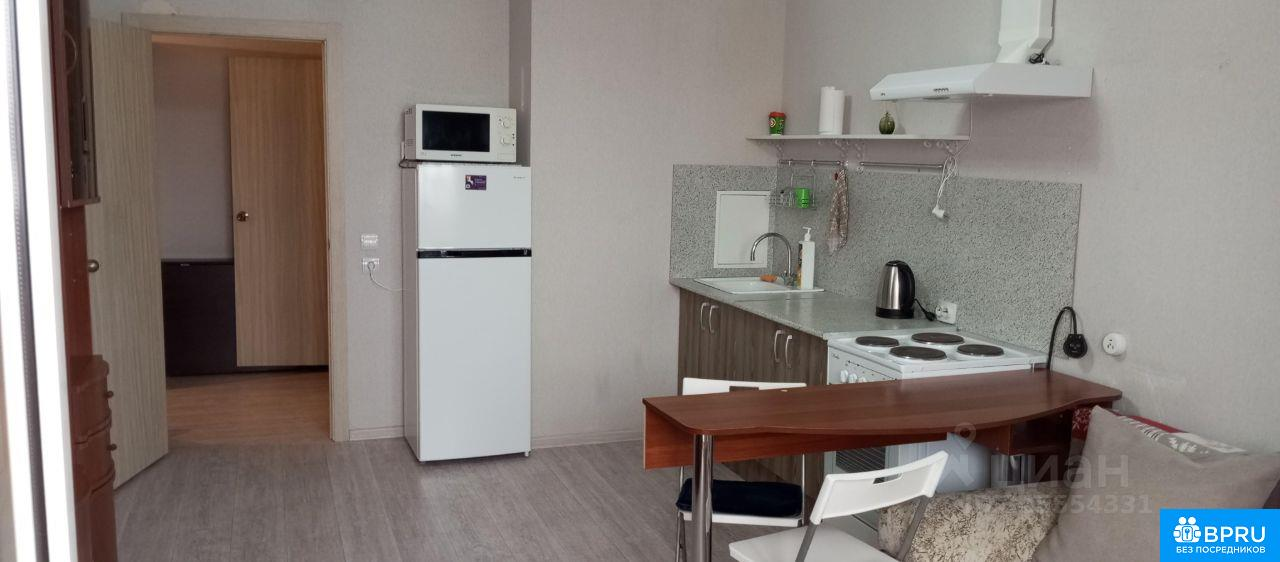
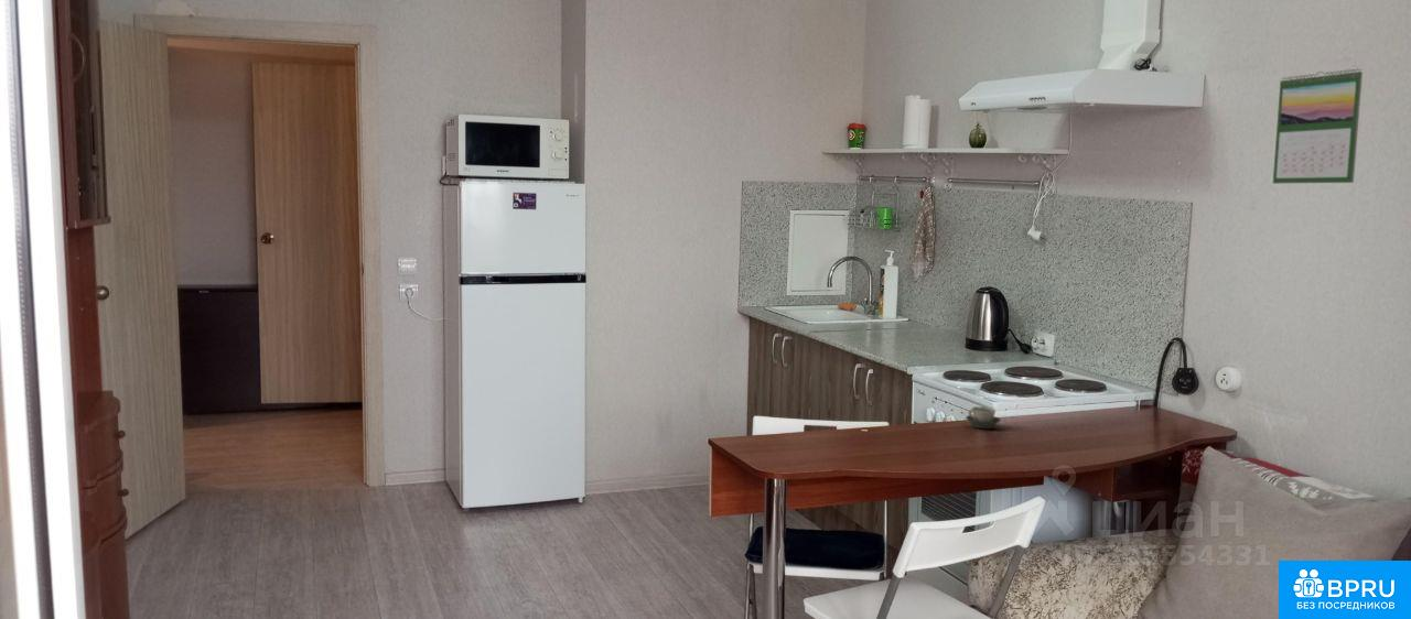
+ calendar (1315, 127)
+ cup (982, 417)
